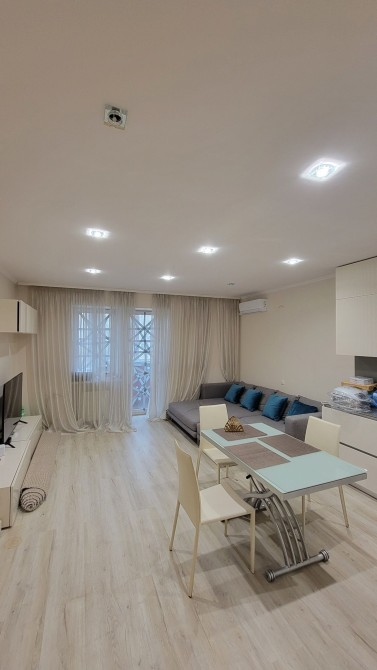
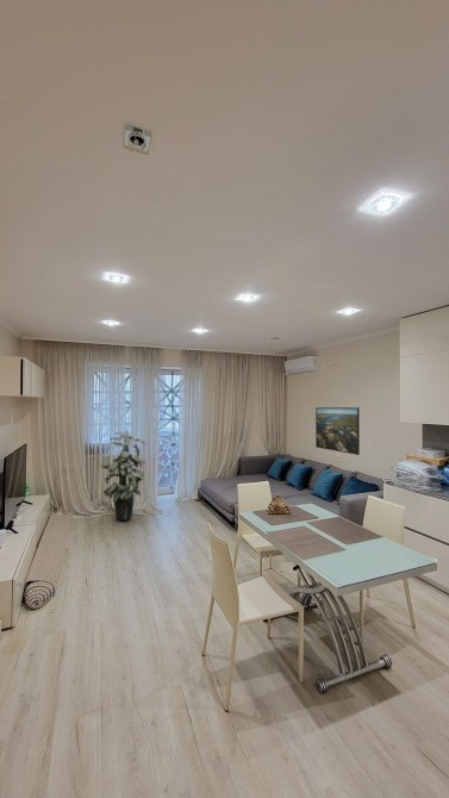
+ indoor plant (123, 474)
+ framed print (335, 429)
